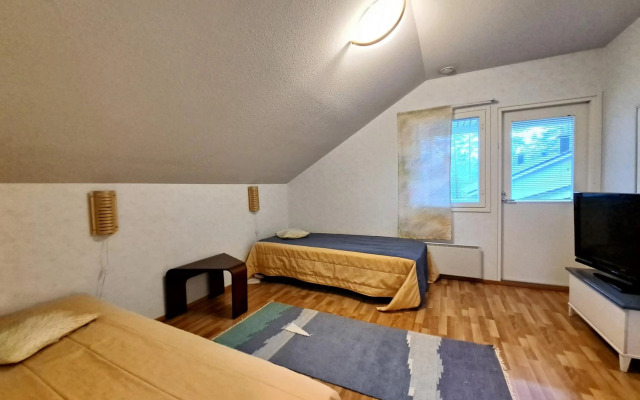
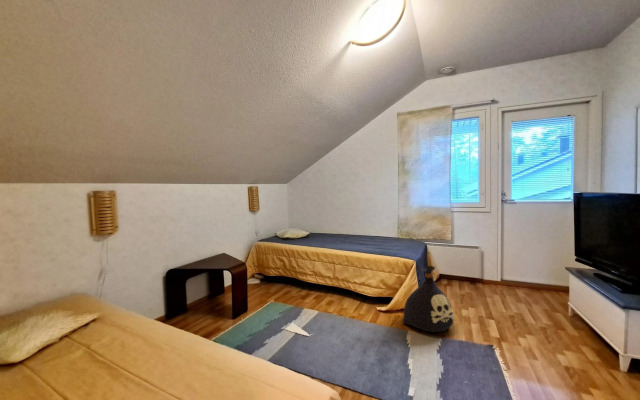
+ bag (428, 295)
